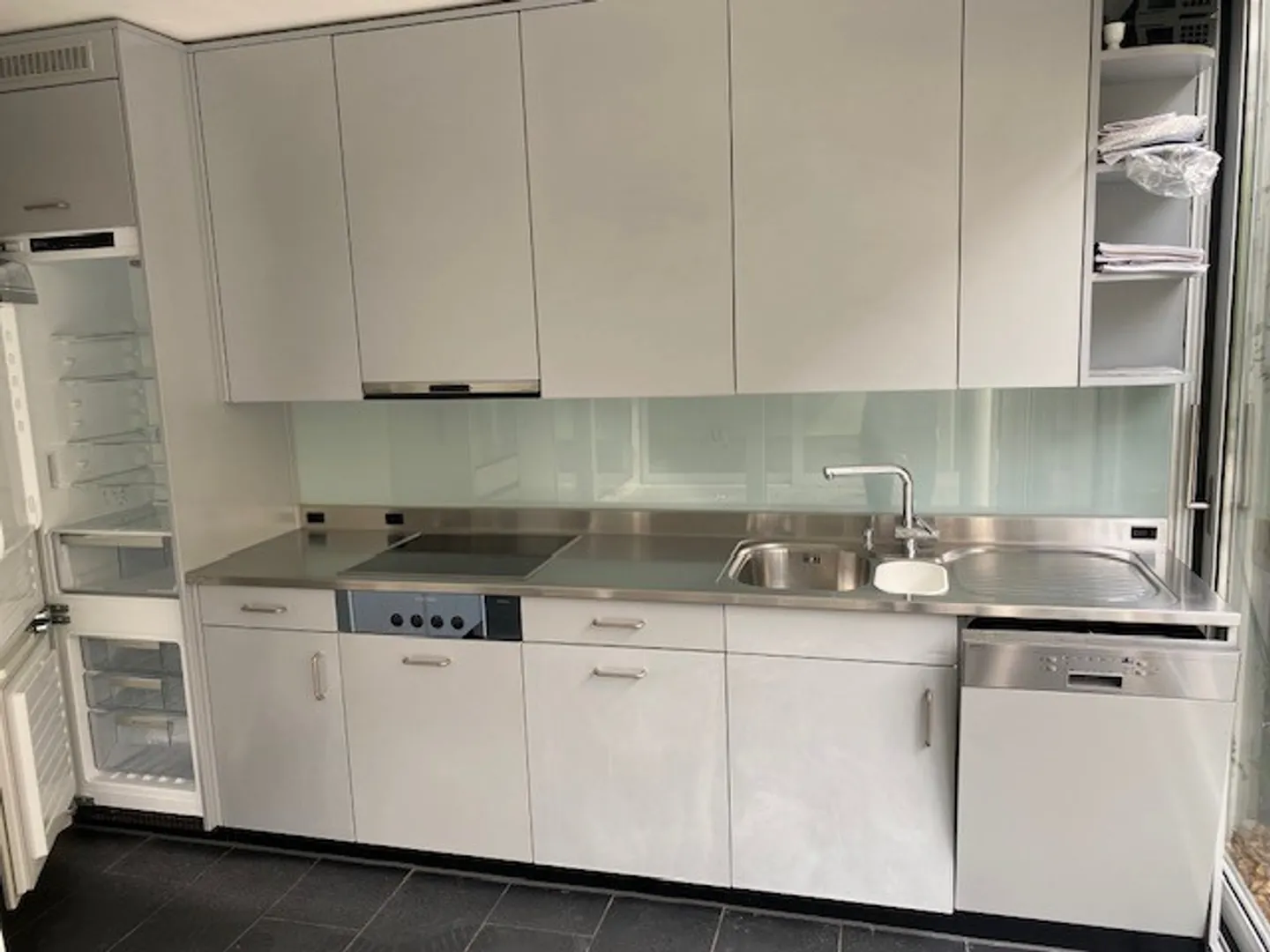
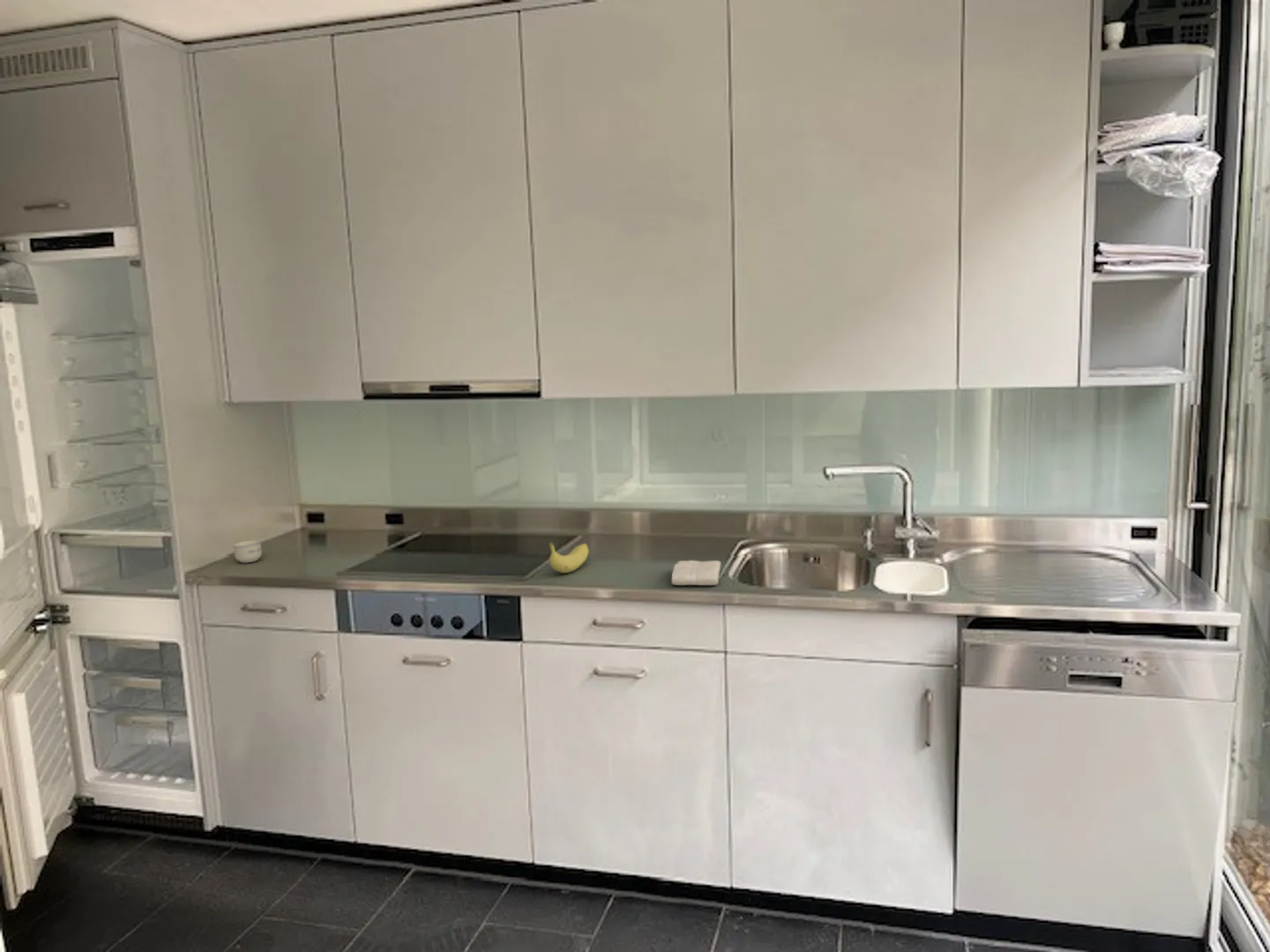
+ washcloth (697, 571)
+ cup (250, 551)
+ fruit (570, 553)
